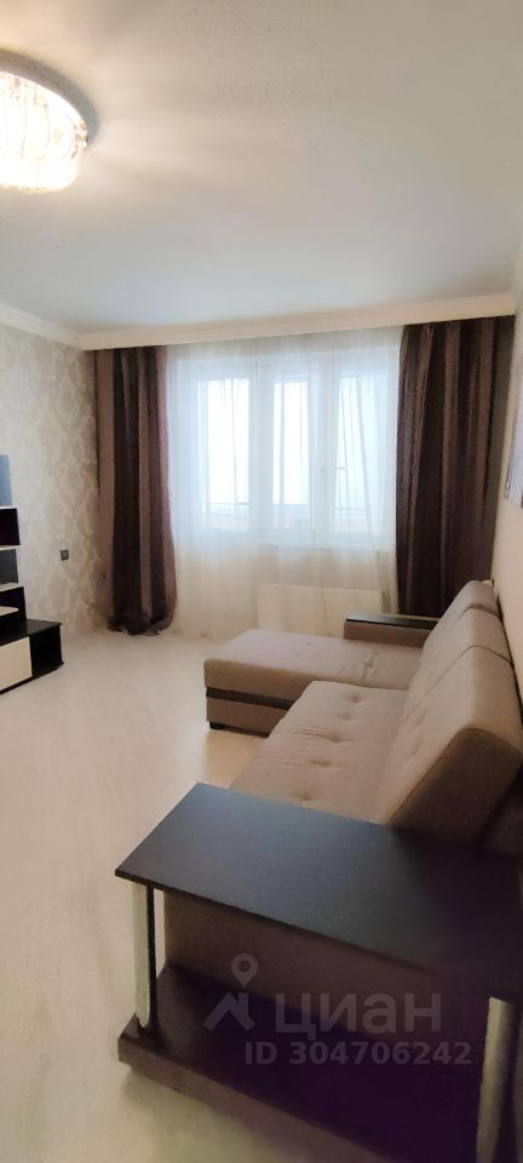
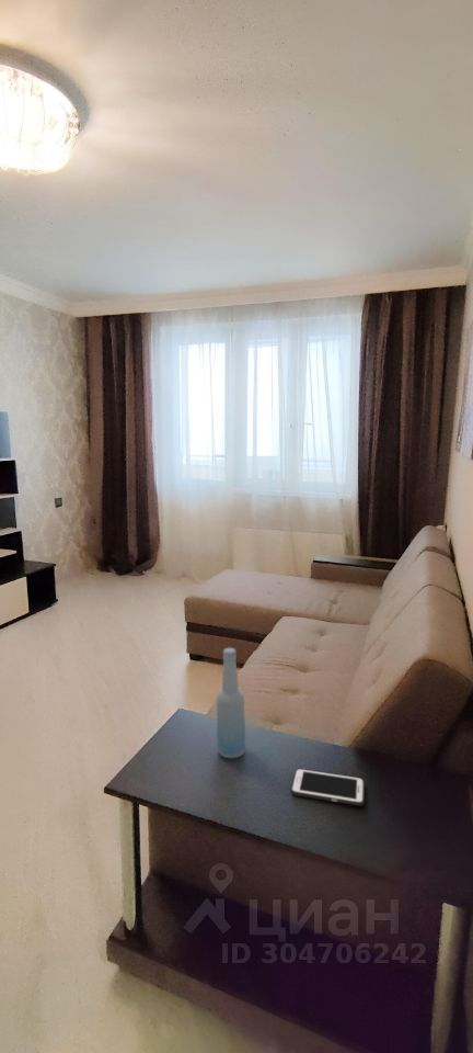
+ cell phone (327, 786)
+ bottle (230, 701)
